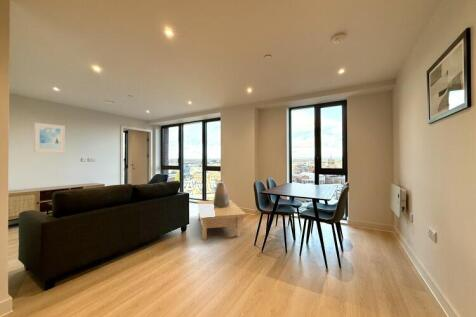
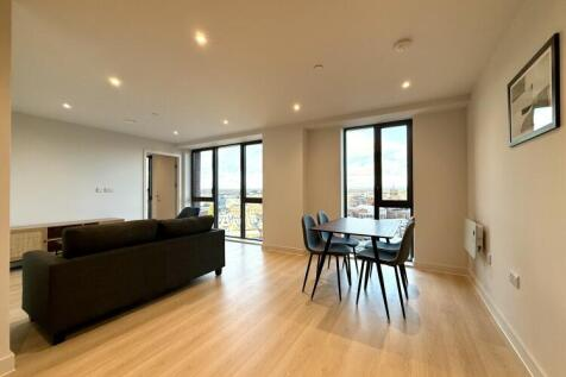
- coffee table (218, 216)
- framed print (50, 138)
- decorative urn (221, 194)
